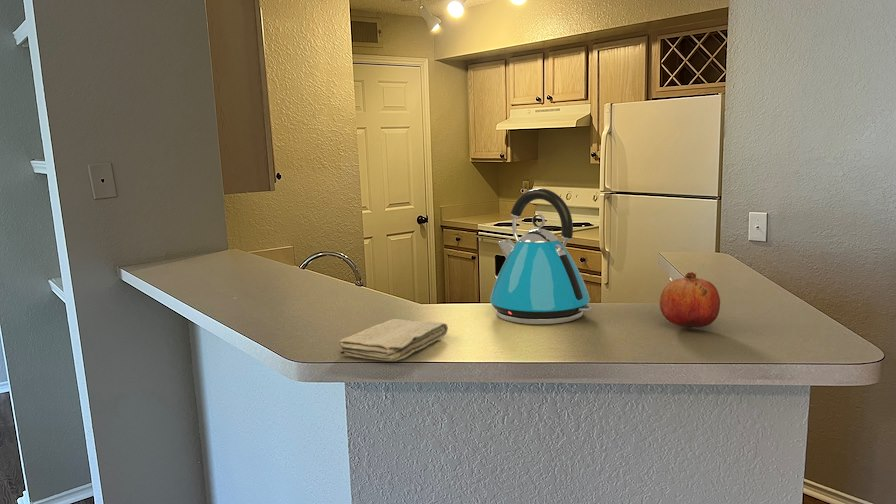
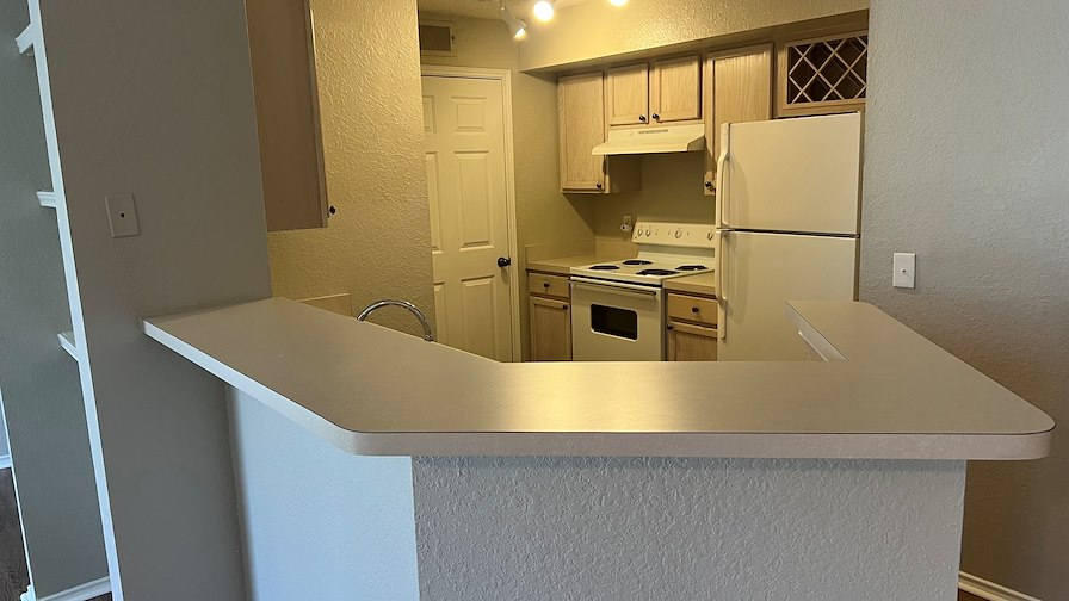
- kettle (541, 252)
- washcloth (393, 337)
- fruit (690, 300)
